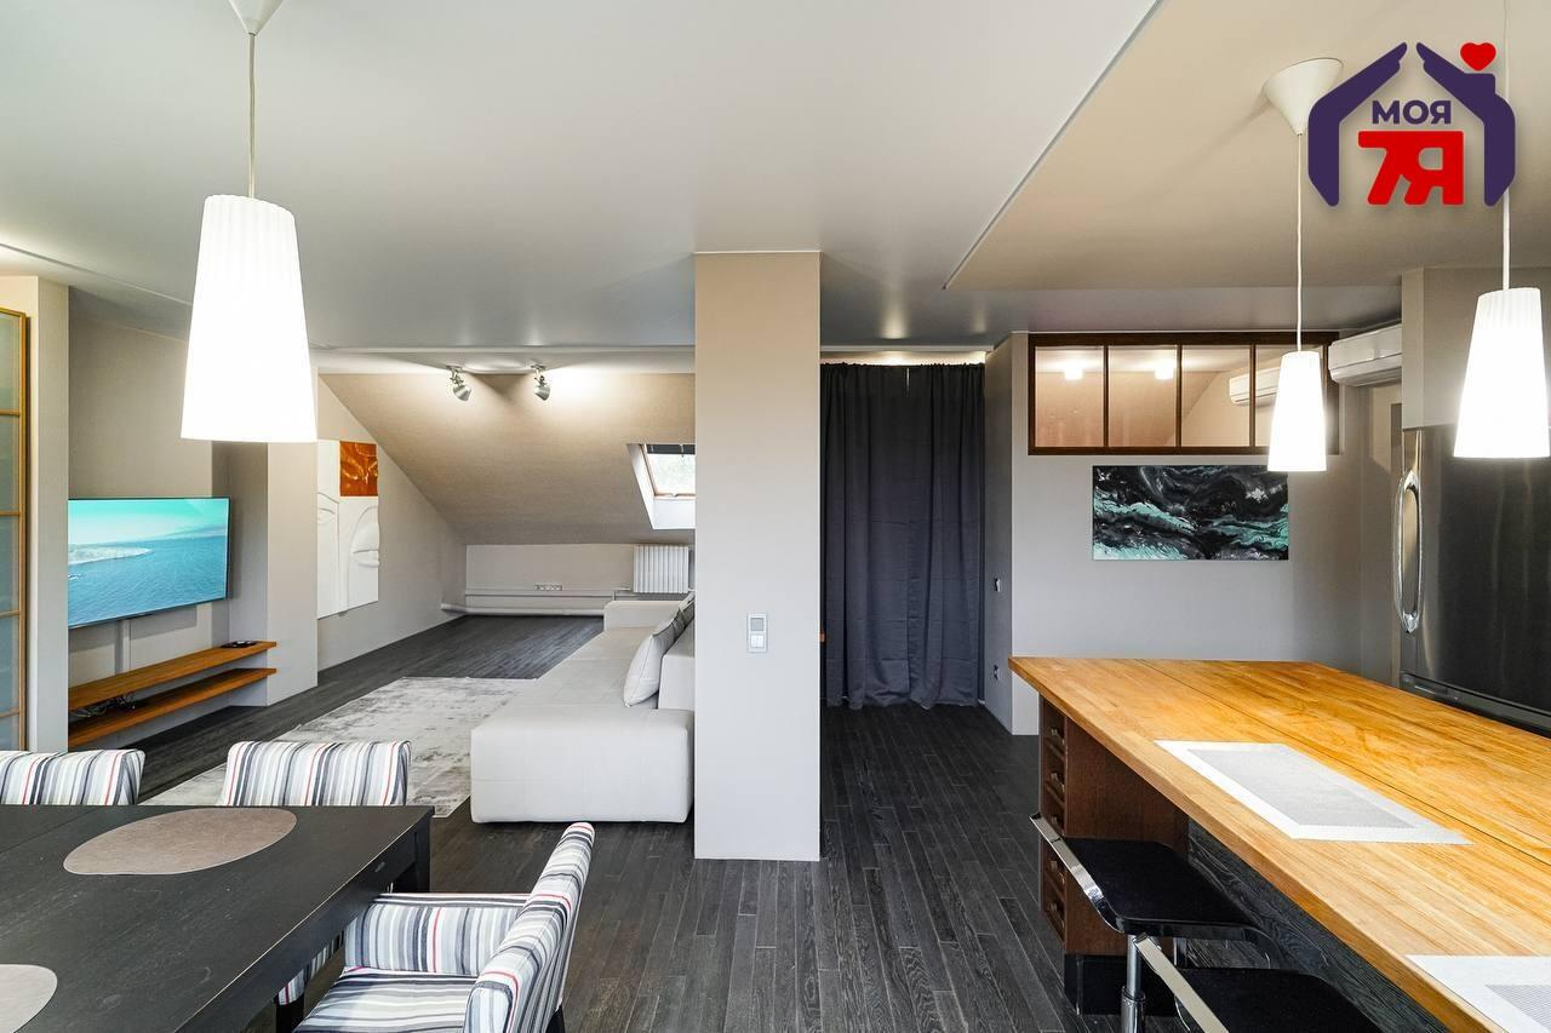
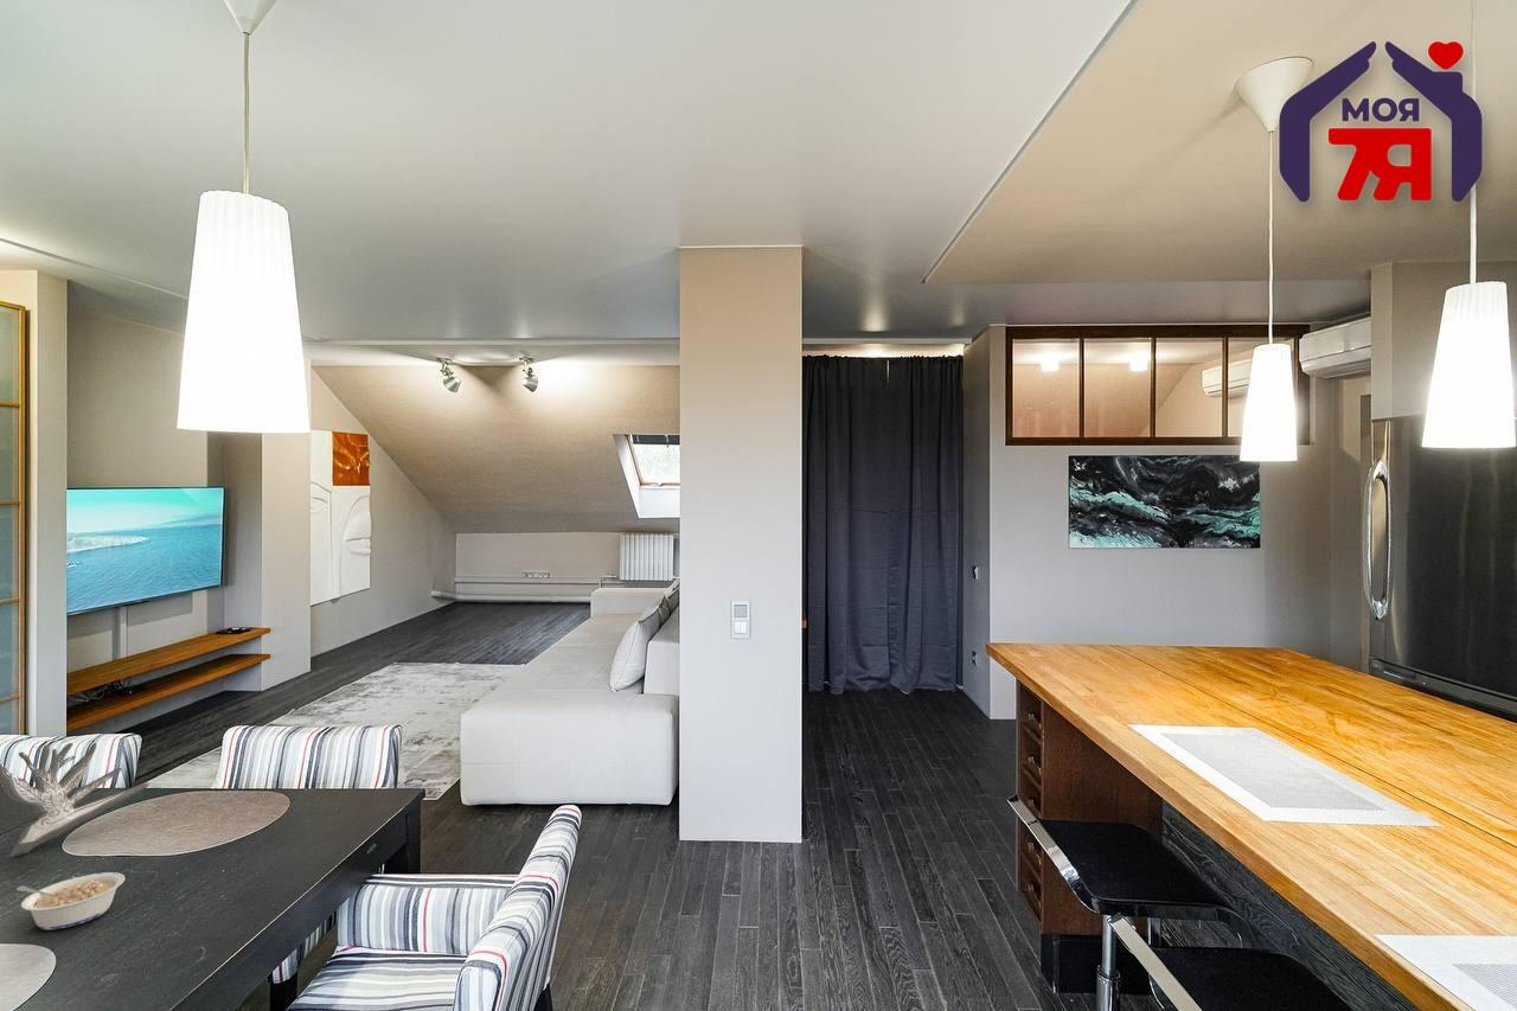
+ legume (70, 901)
+ flower (77, 789)
